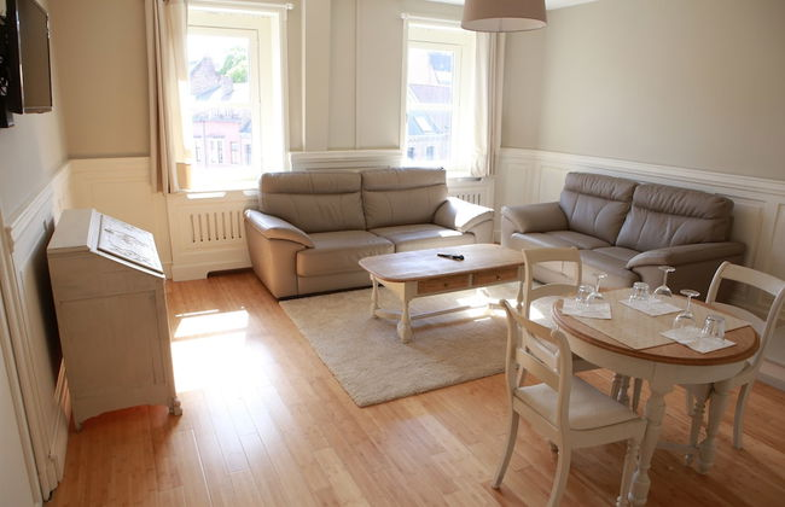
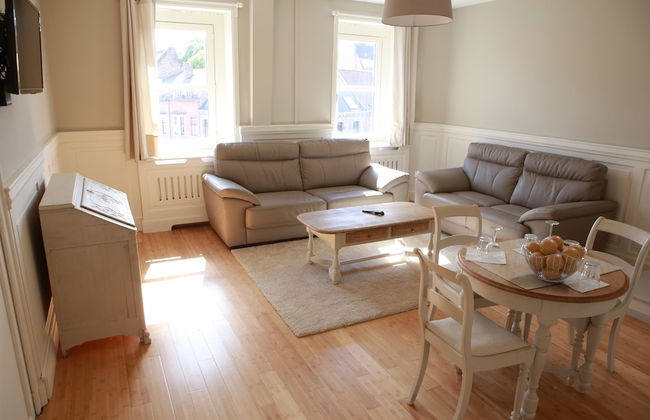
+ fruit basket (552, 258)
